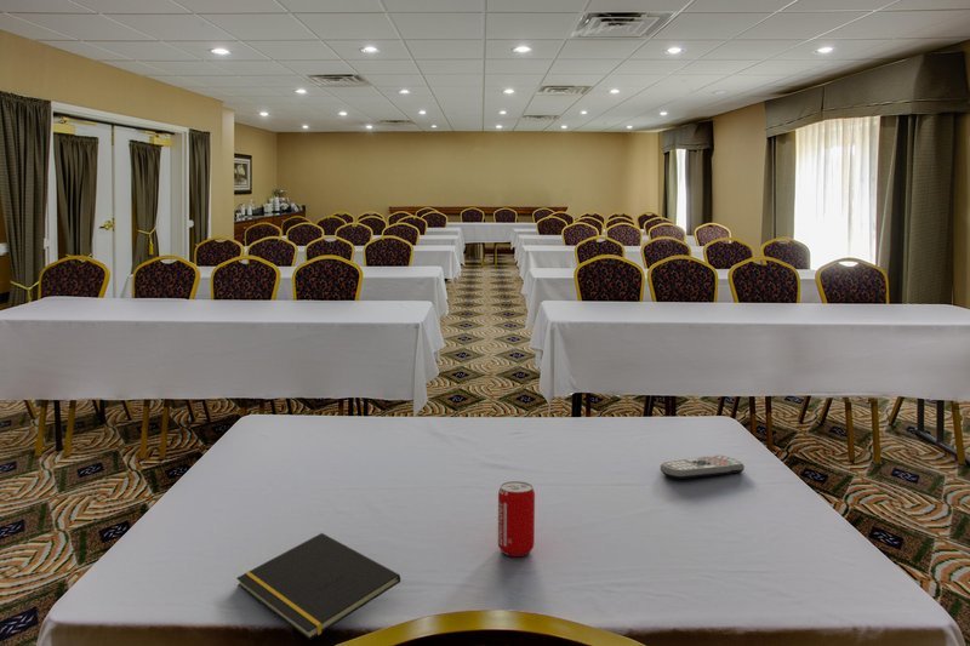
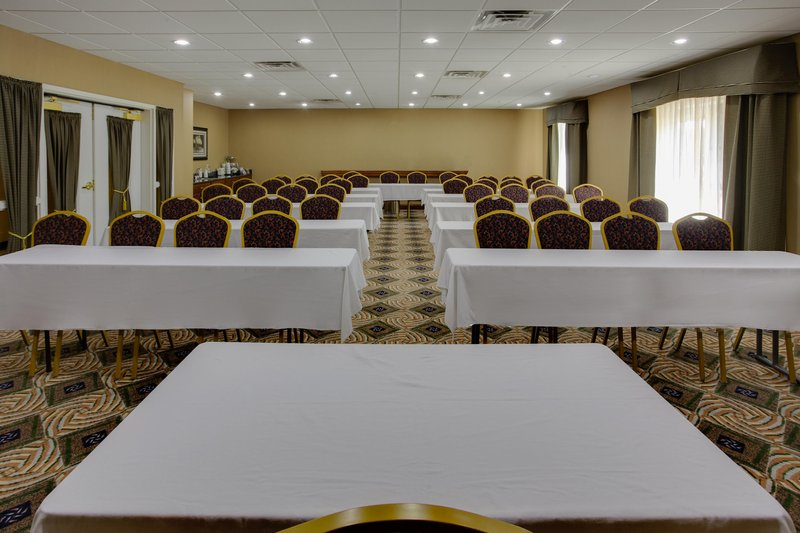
- remote control (700, 467)
- notepad (316, 579)
- beverage can (515, 518)
